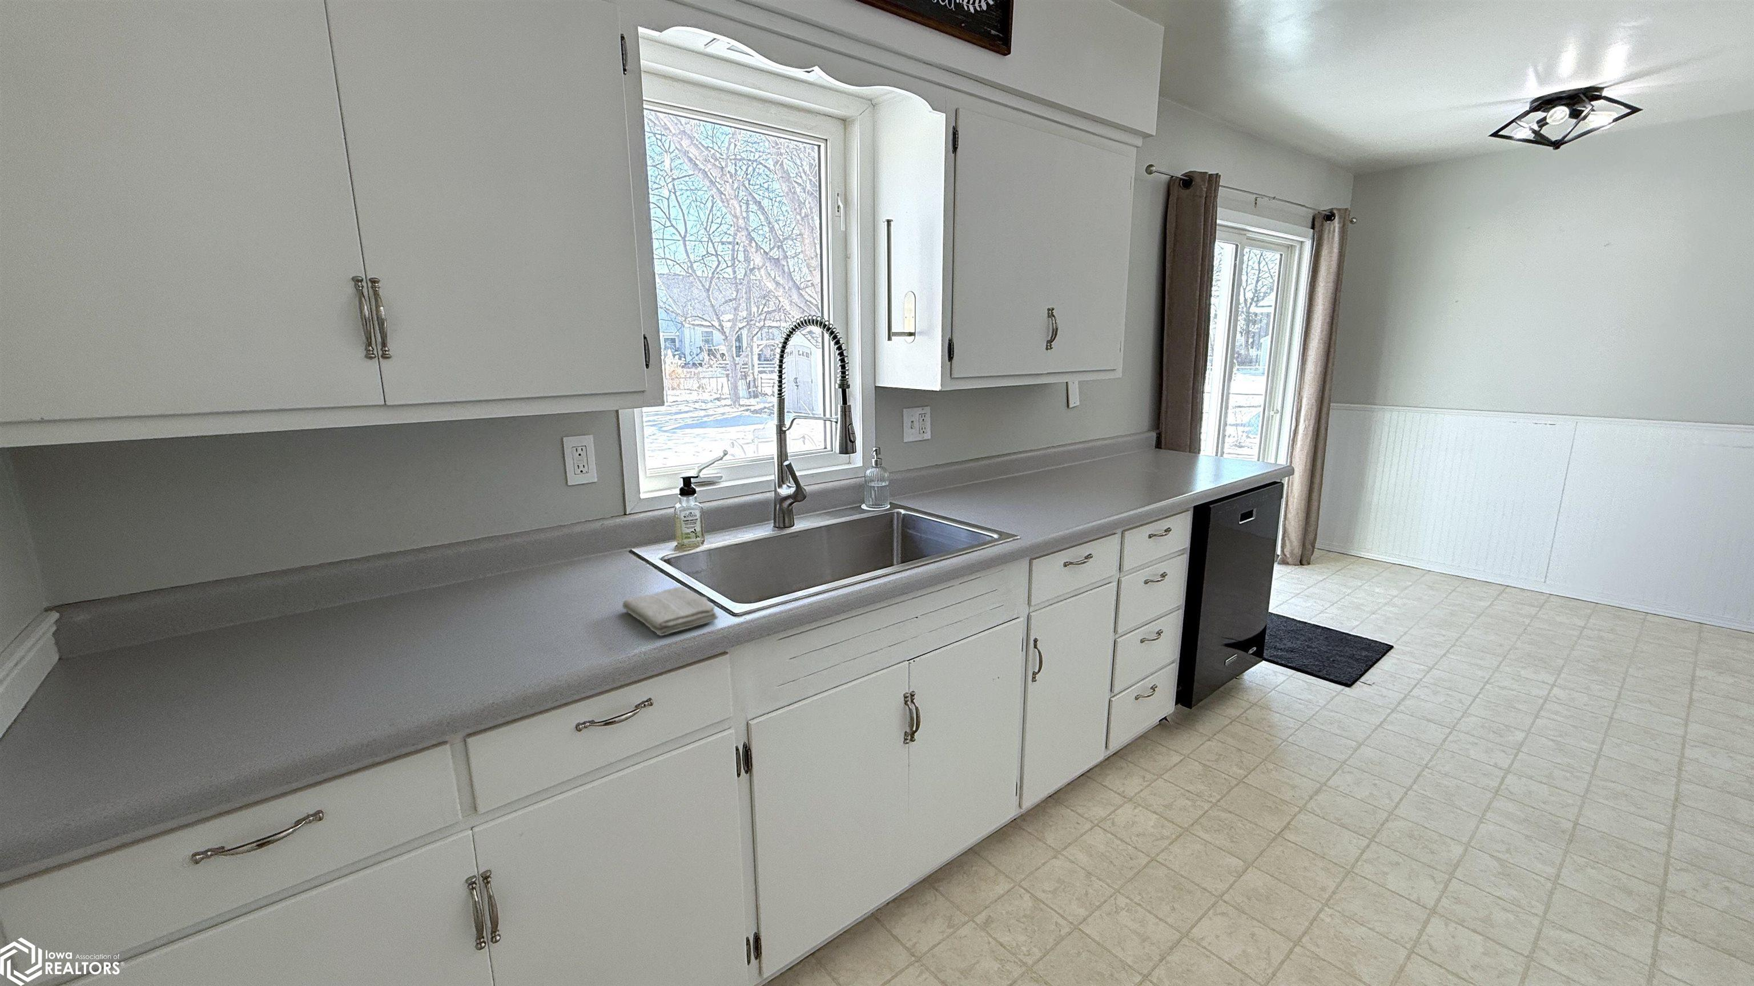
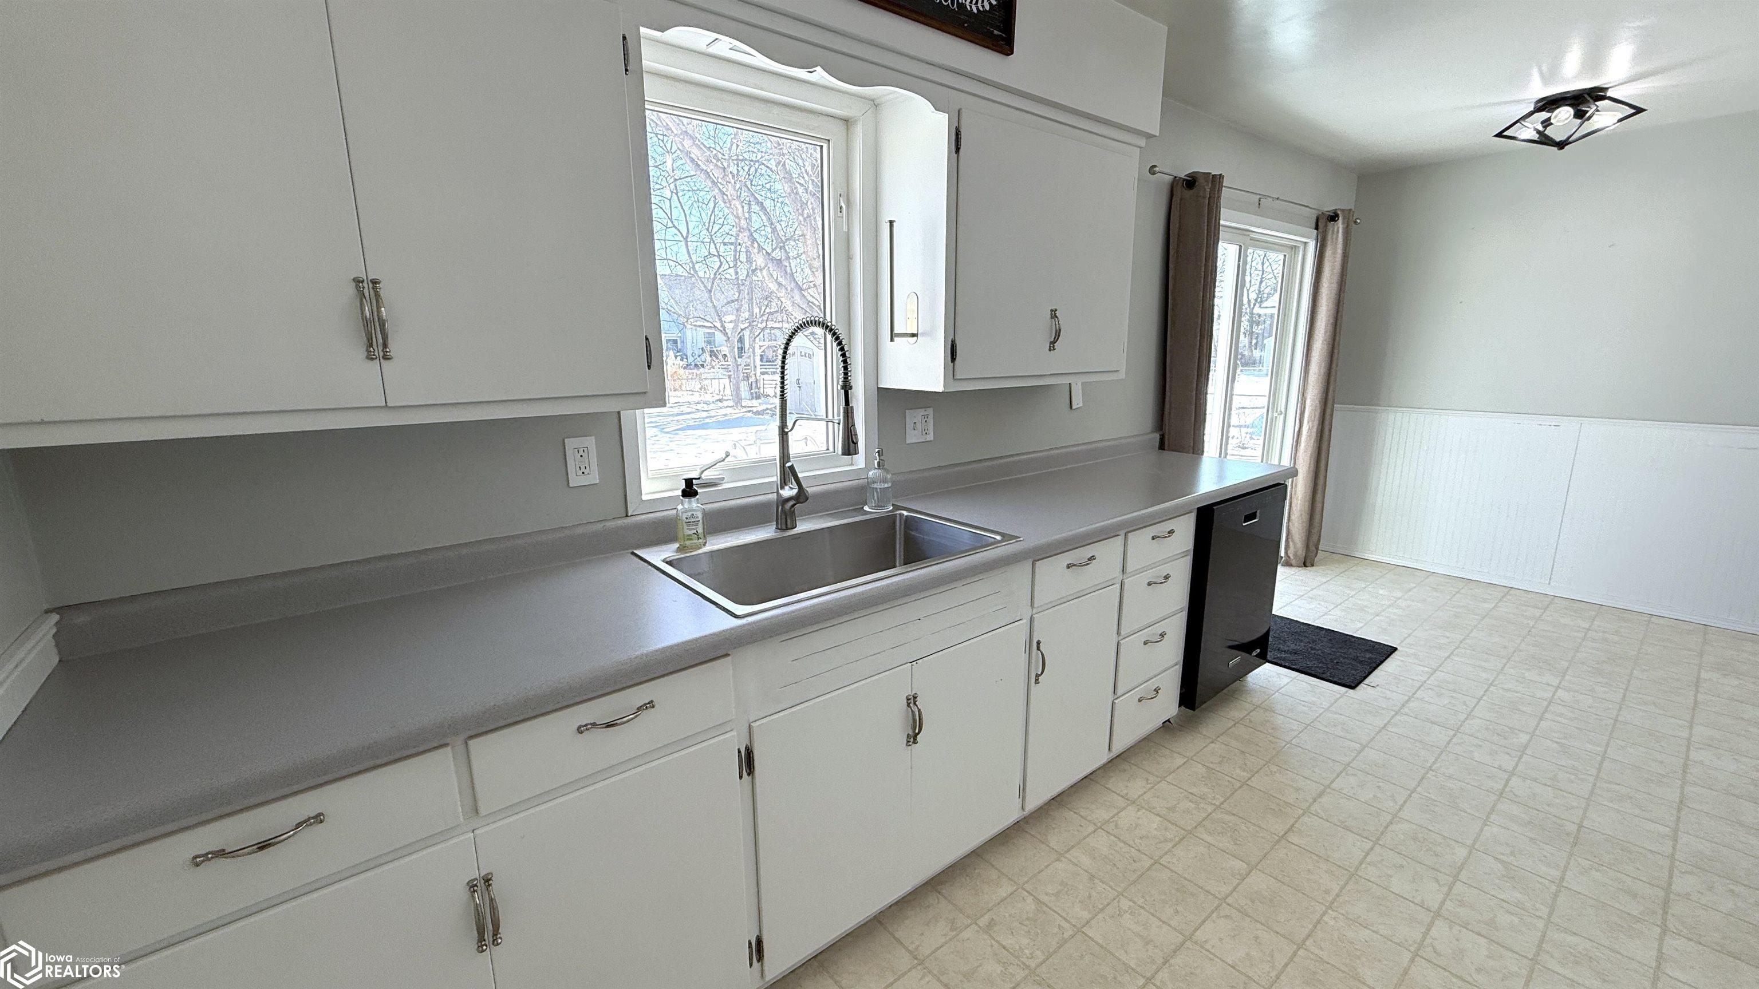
- washcloth (670, 608)
